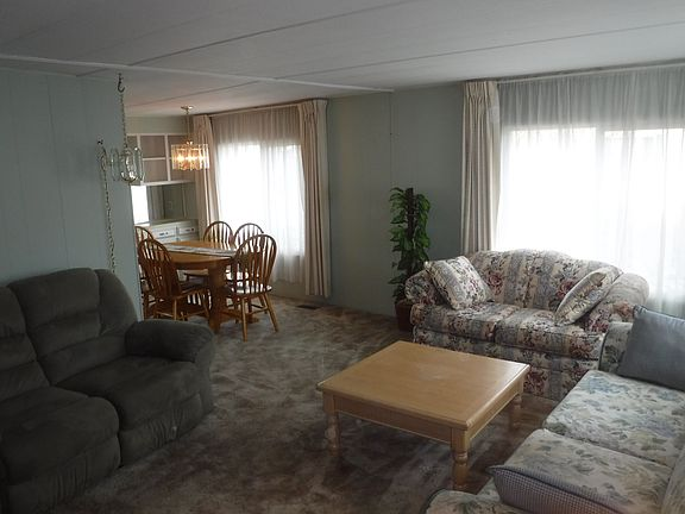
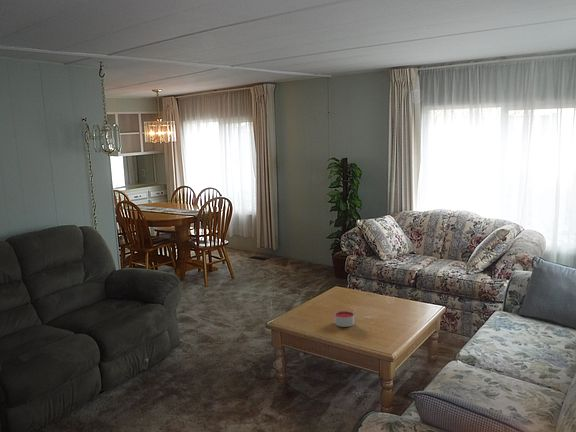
+ candle (344, 318)
